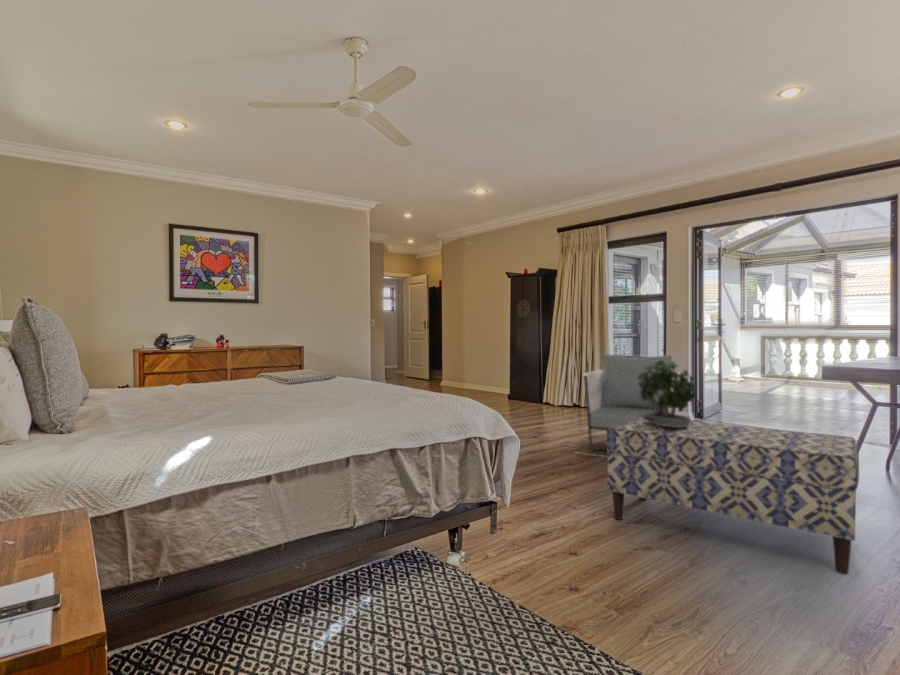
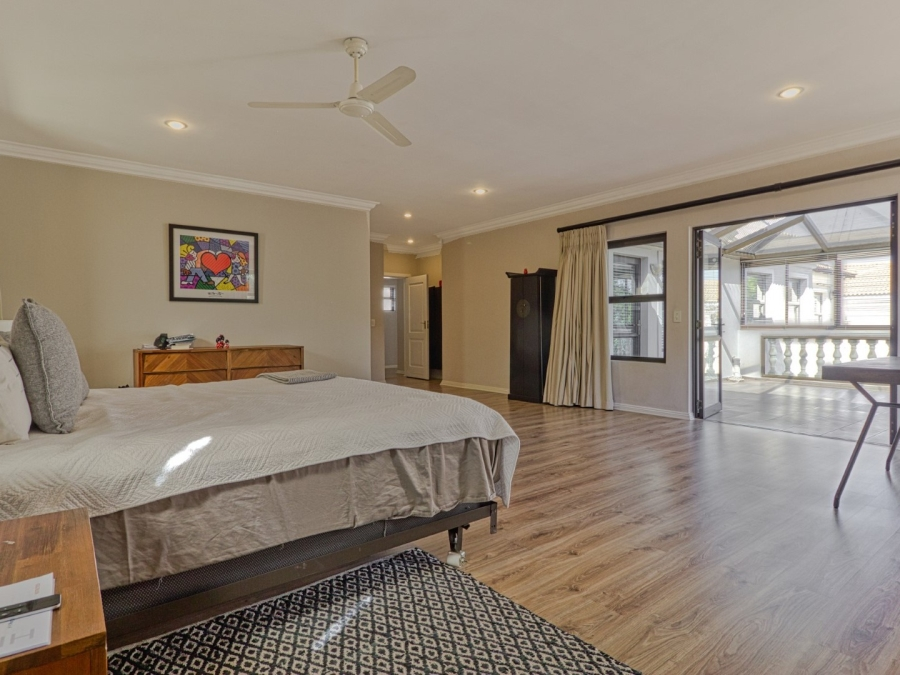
- bench (724, 480)
- armchair (636, 402)
- potted plant (665, 392)
